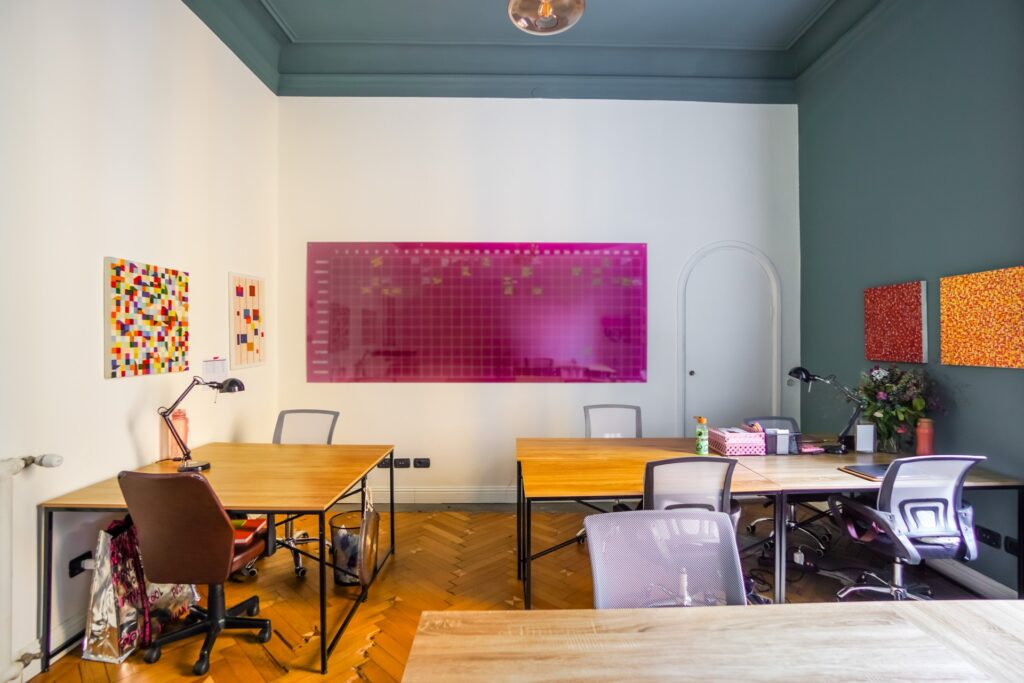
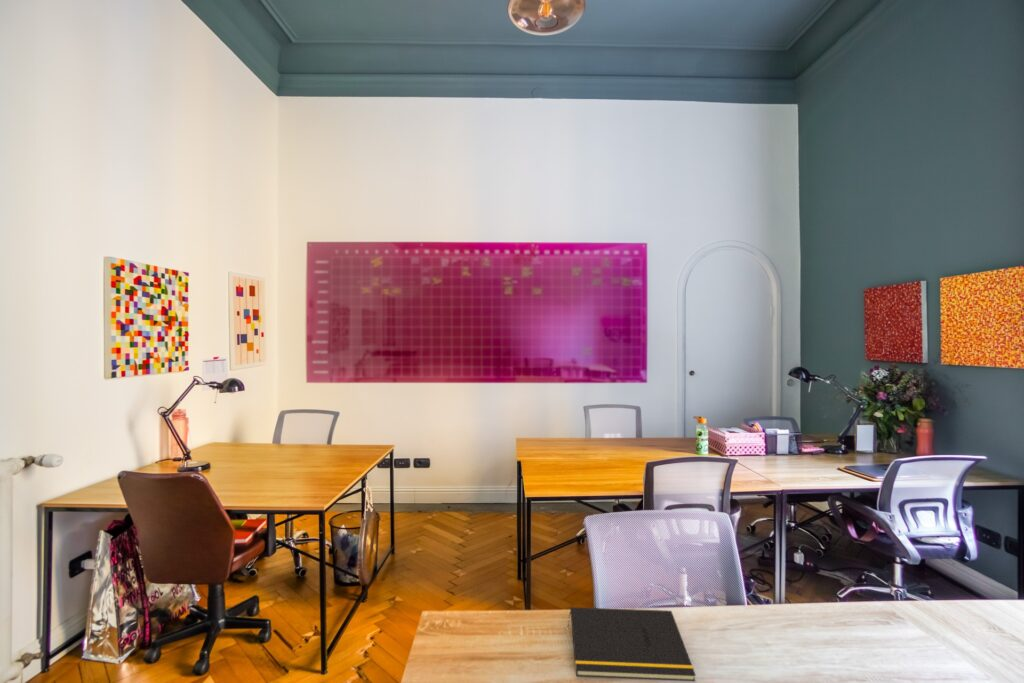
+ notepad (627, 640)
